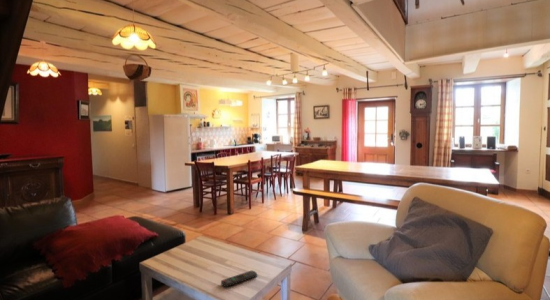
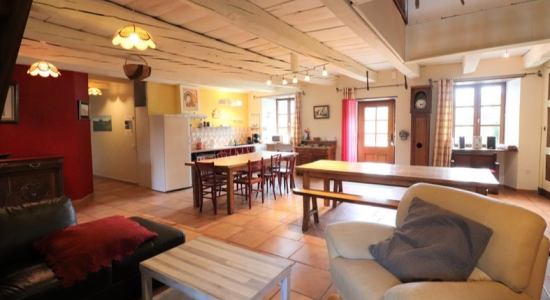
- remote control (239, 278)
